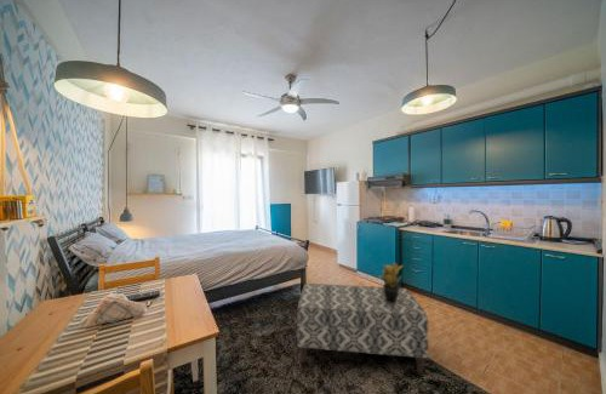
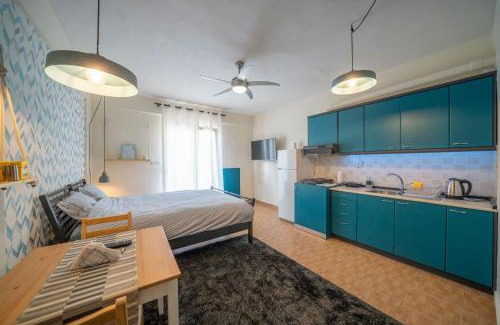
- bench (356, 322)
- potted plant (390, 279)
